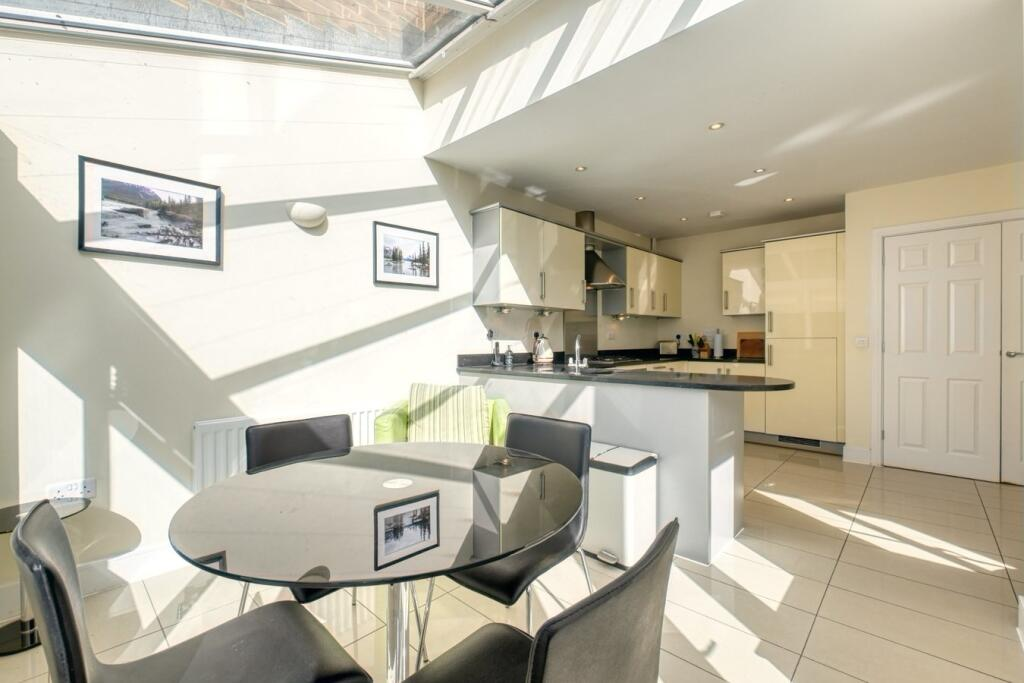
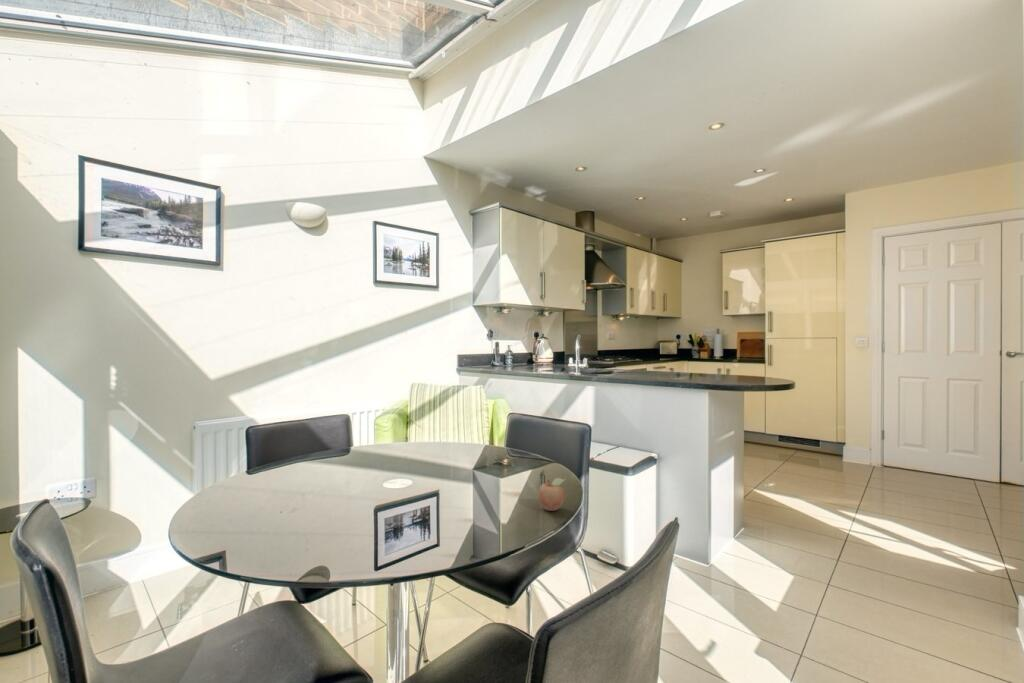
+ fruit (551, 493)
